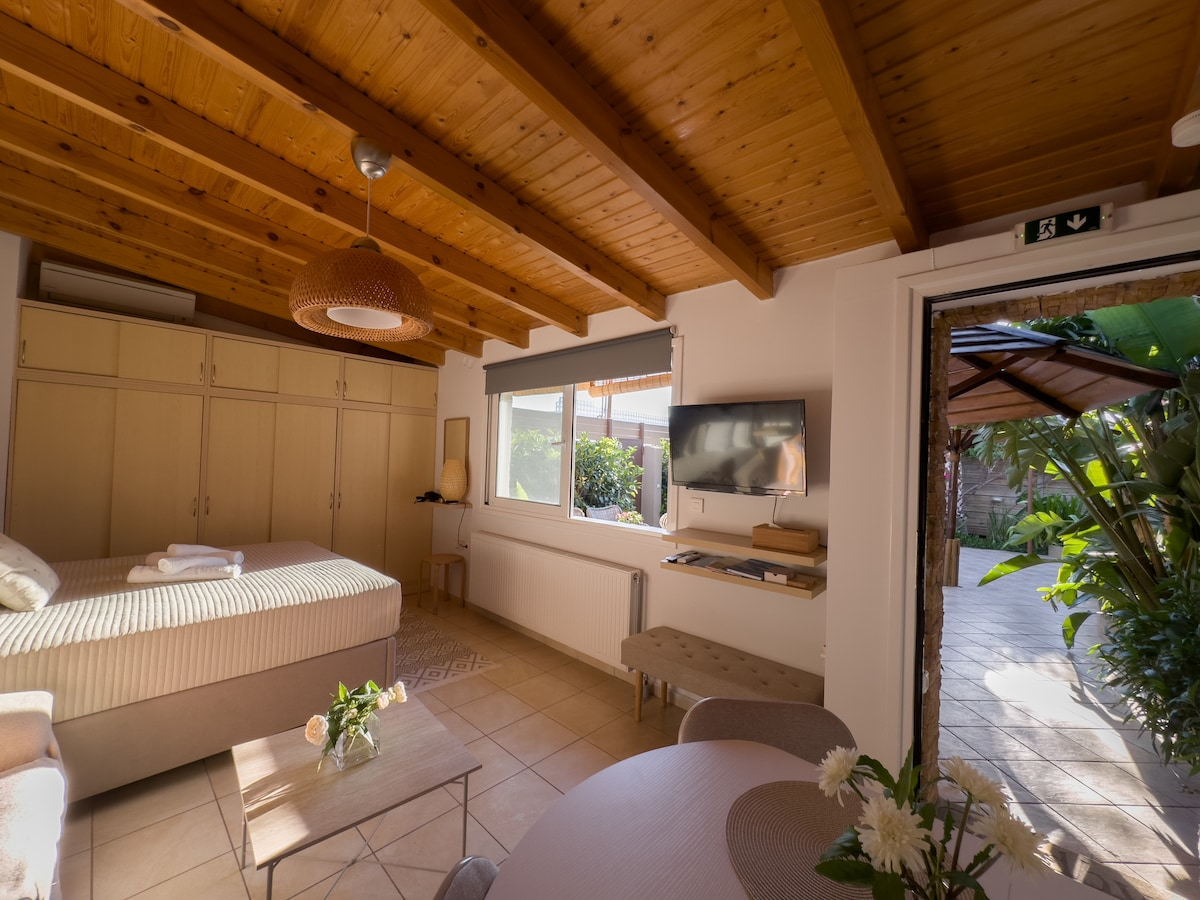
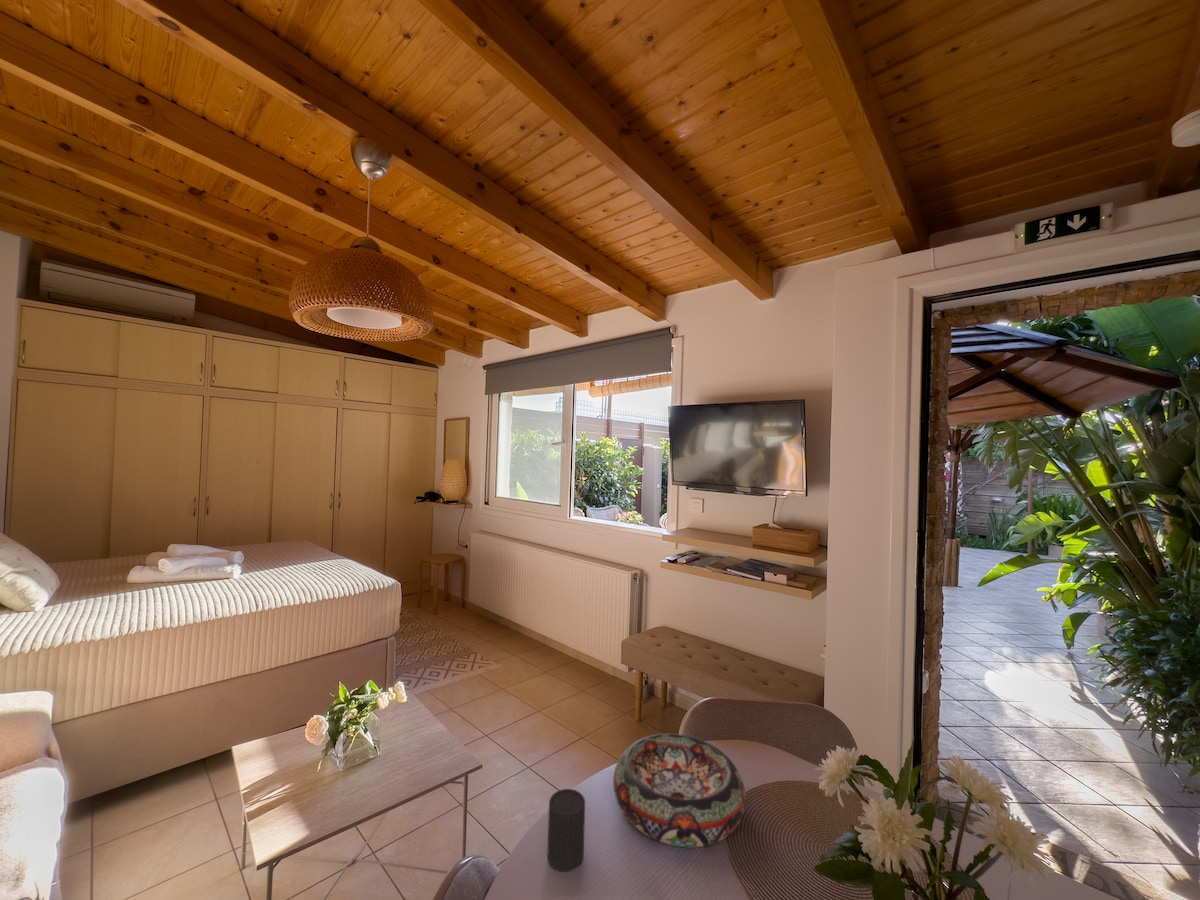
+ cup (566, 828)
+ decorative bowl (678, 784)
